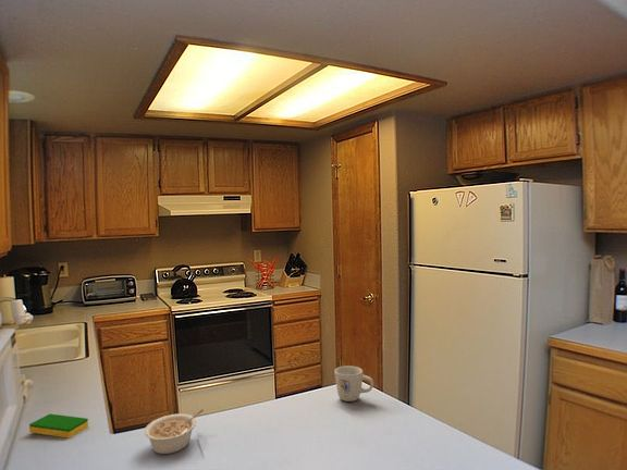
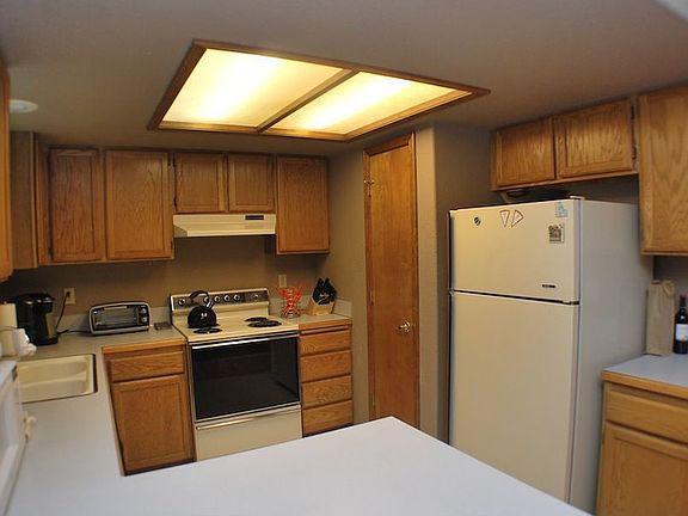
- legume (172, 432)
- mug (354, 384)
- dish sponge (59, 425)
